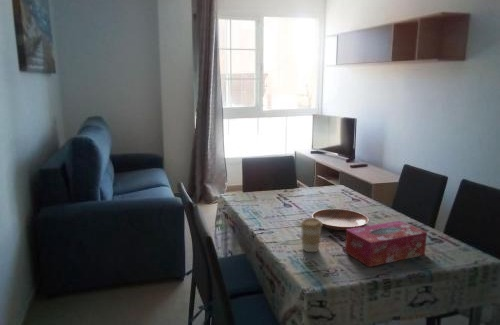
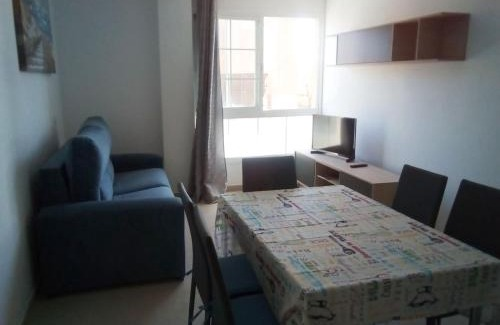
- tissue box (385, 242)
- coffee cup (311, 234)
- bowl (339, 220)
